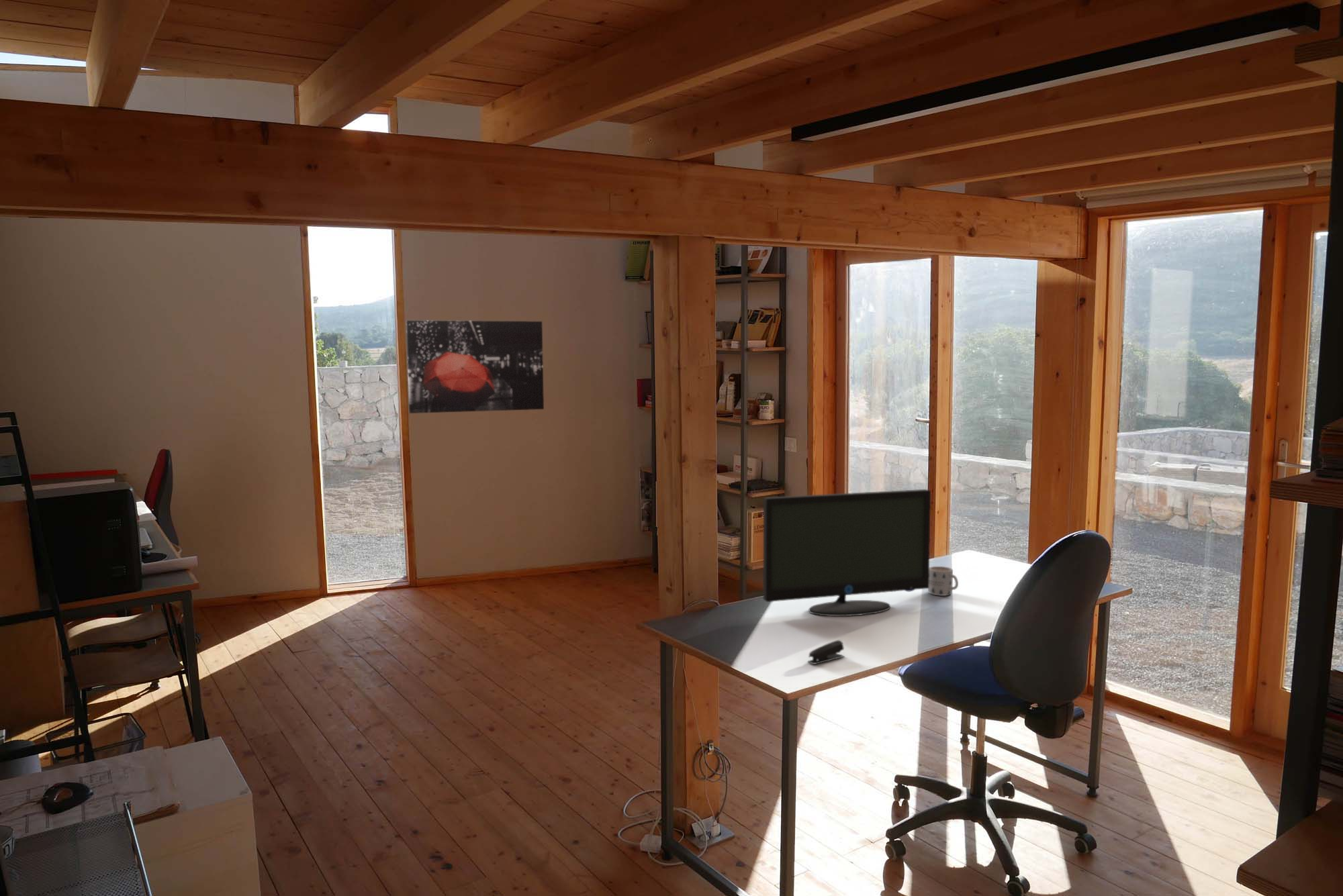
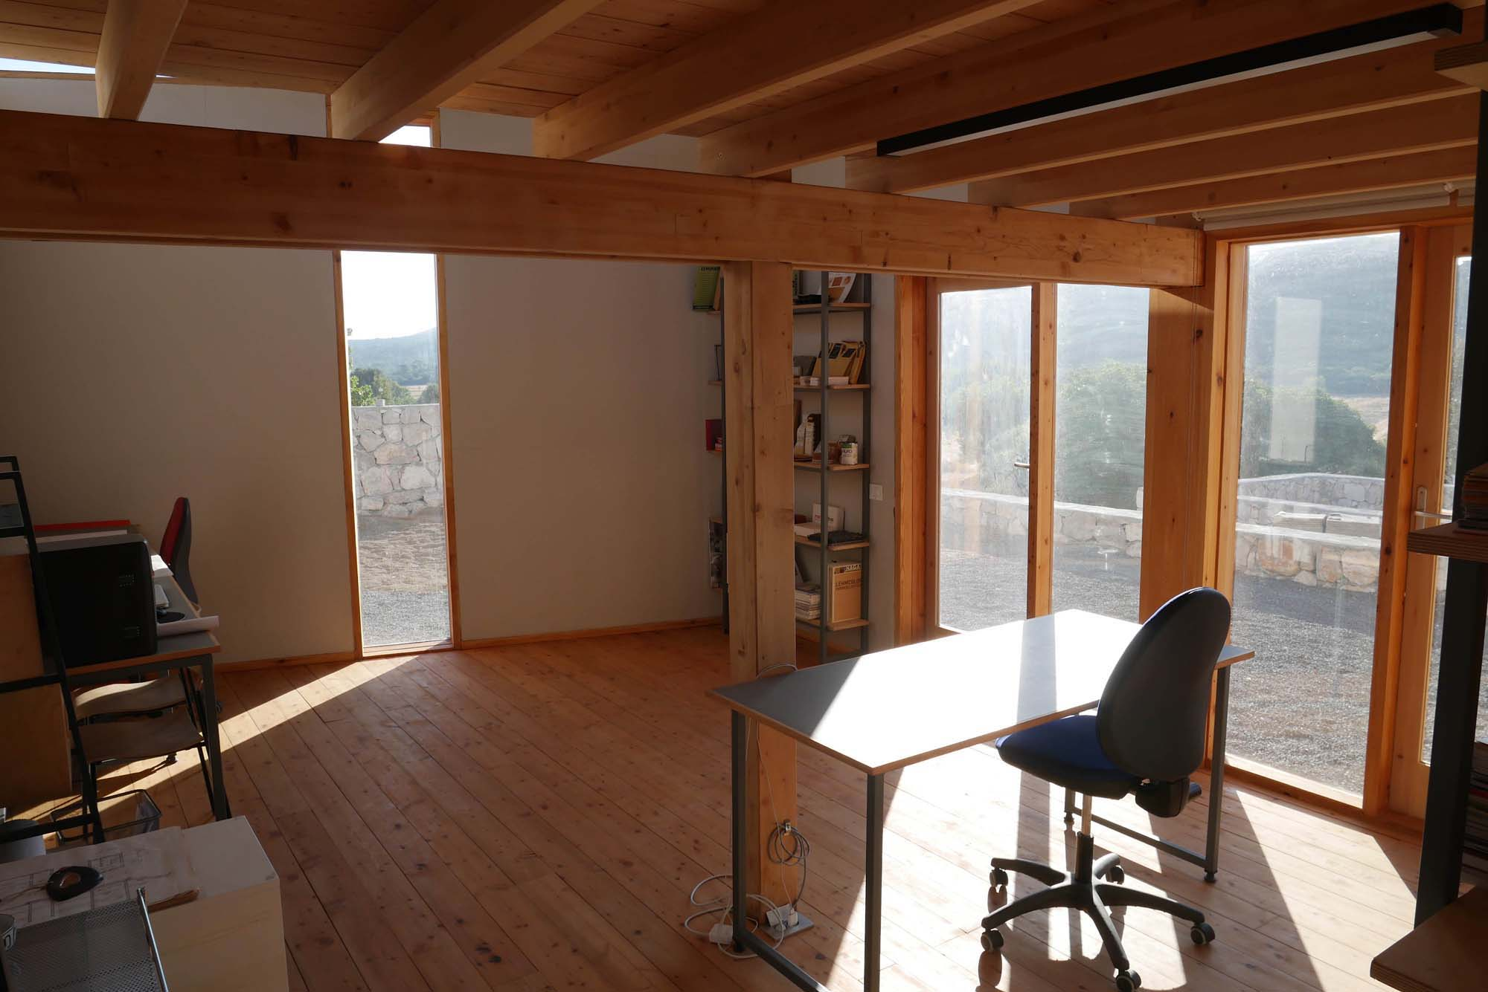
- monitor (850, 552)
- stapler (826, 651)
- mug (943, 581)
- wall art (477, 366)
